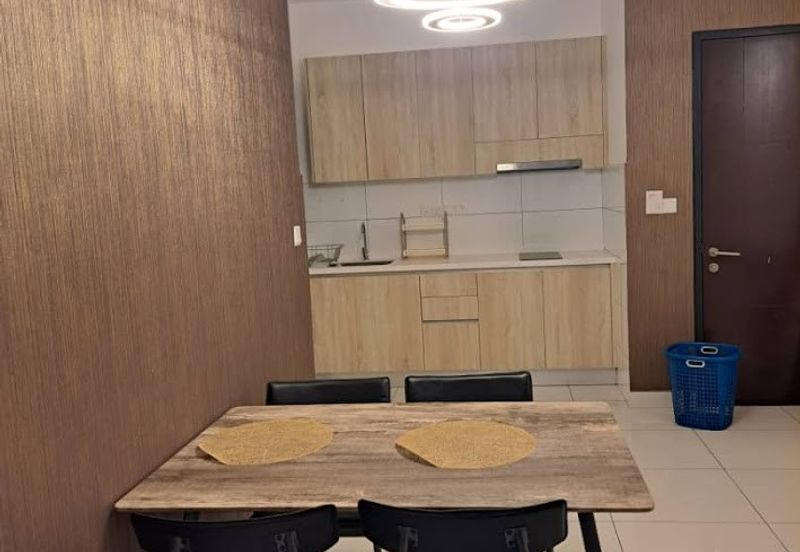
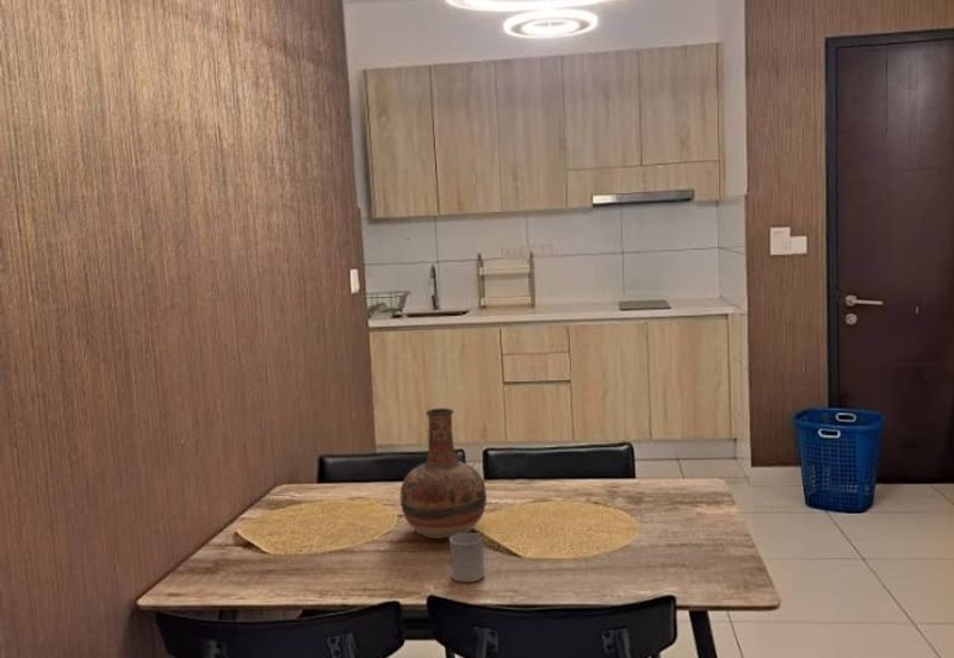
+ cup (470, 554)
+ vase (441, 471)
